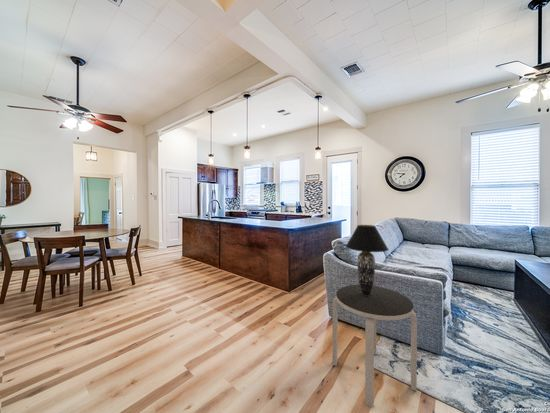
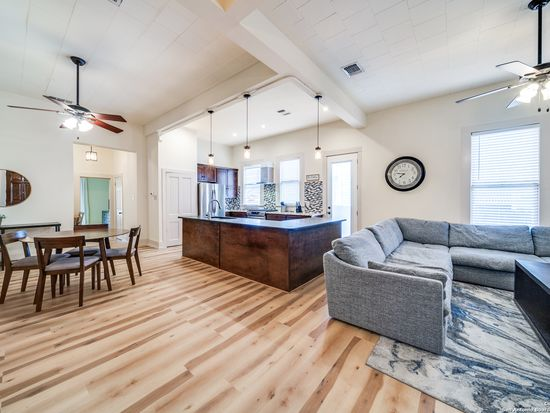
- table lamp (366, 259)
- side table (371, 336)
